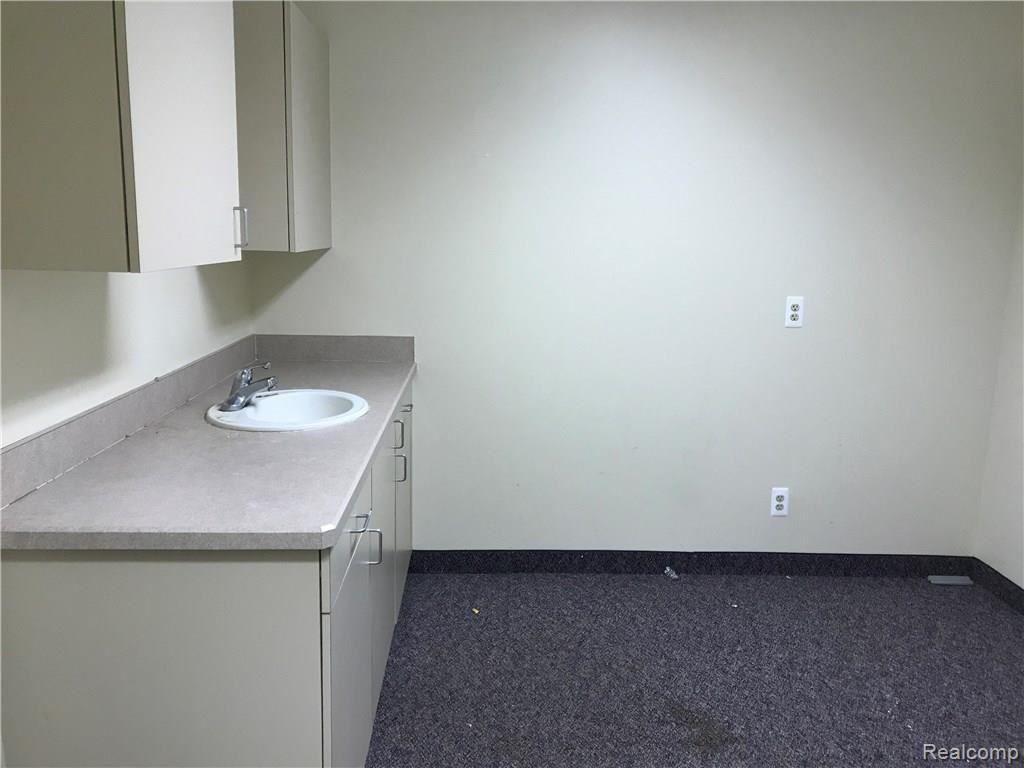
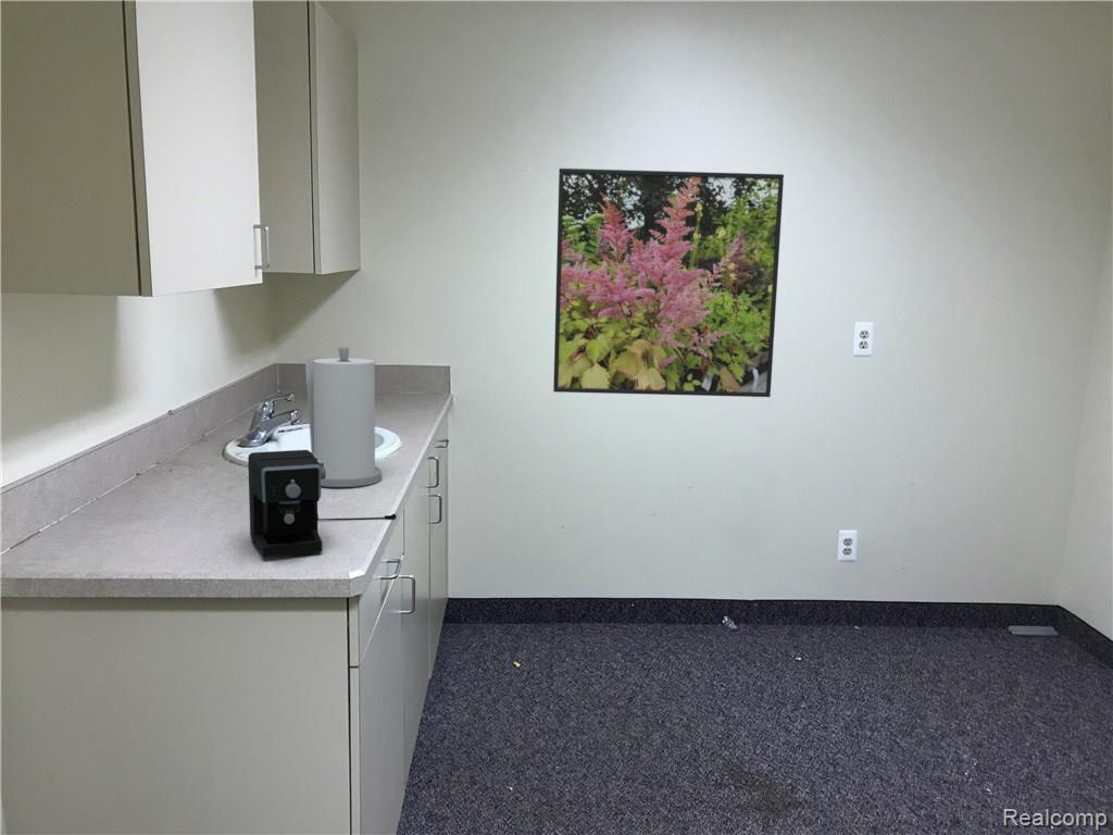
+ coffee maker (320, 496)
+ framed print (666, 285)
+ paper towel (343, 413)
